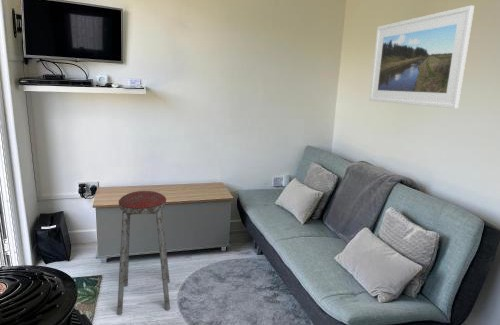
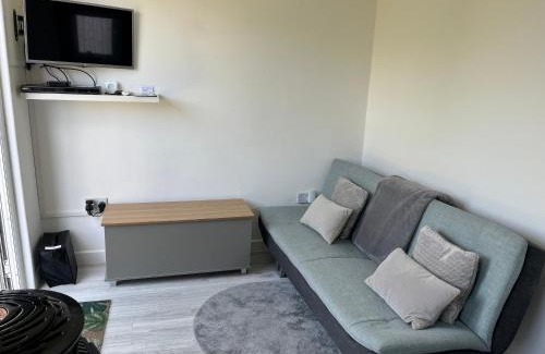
- music stool (159, 247)
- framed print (412, 62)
